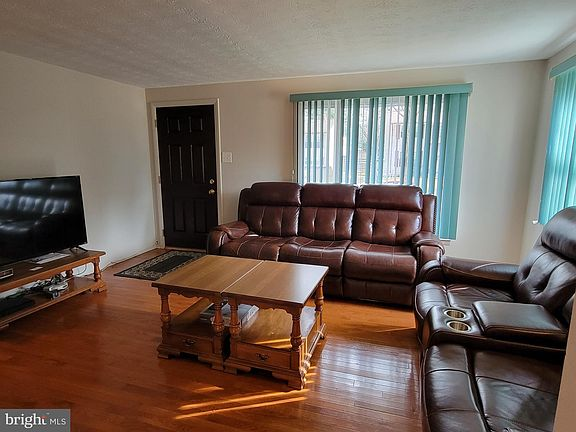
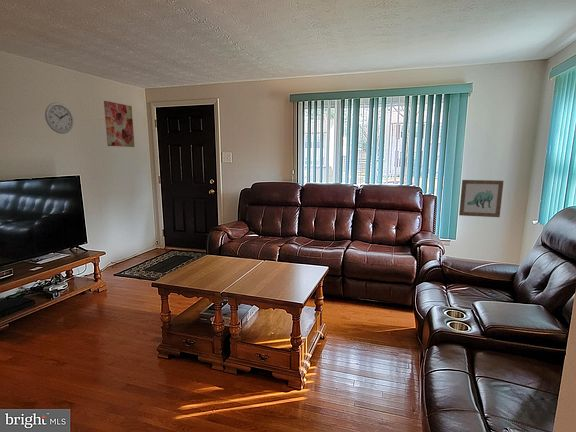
+ wall art (119, 125)
+ wall art (480, 198)
+ wall clock (60, 118)
